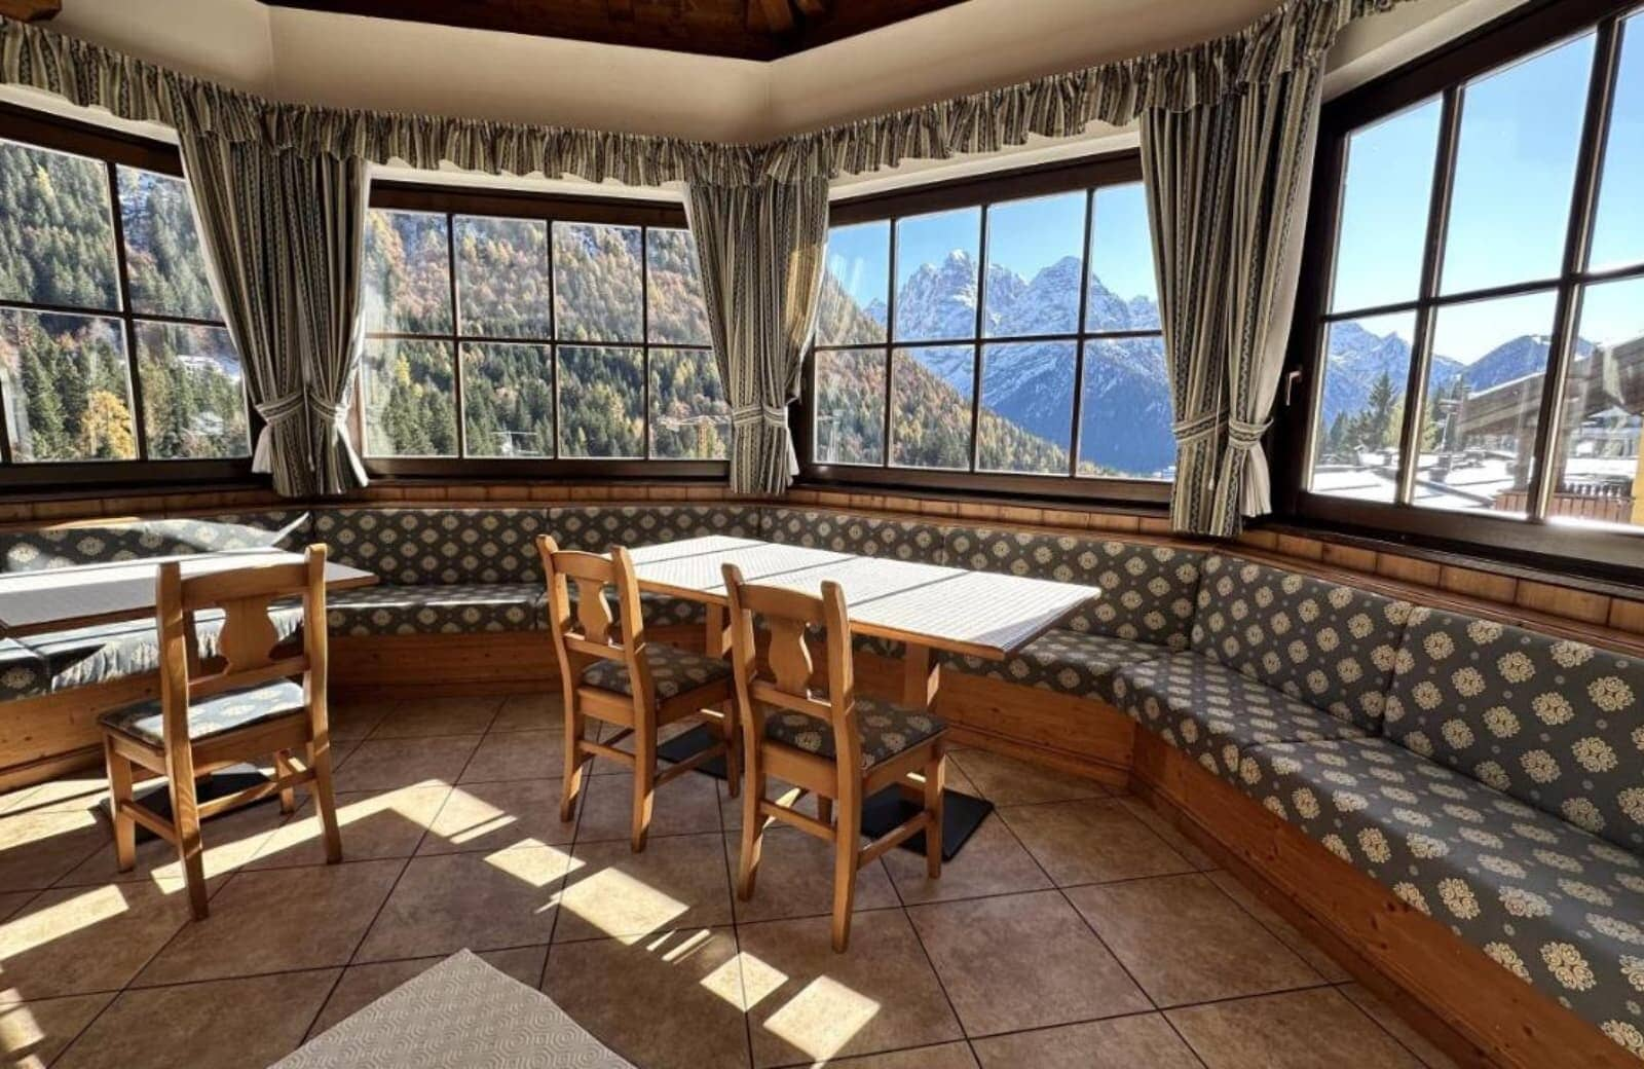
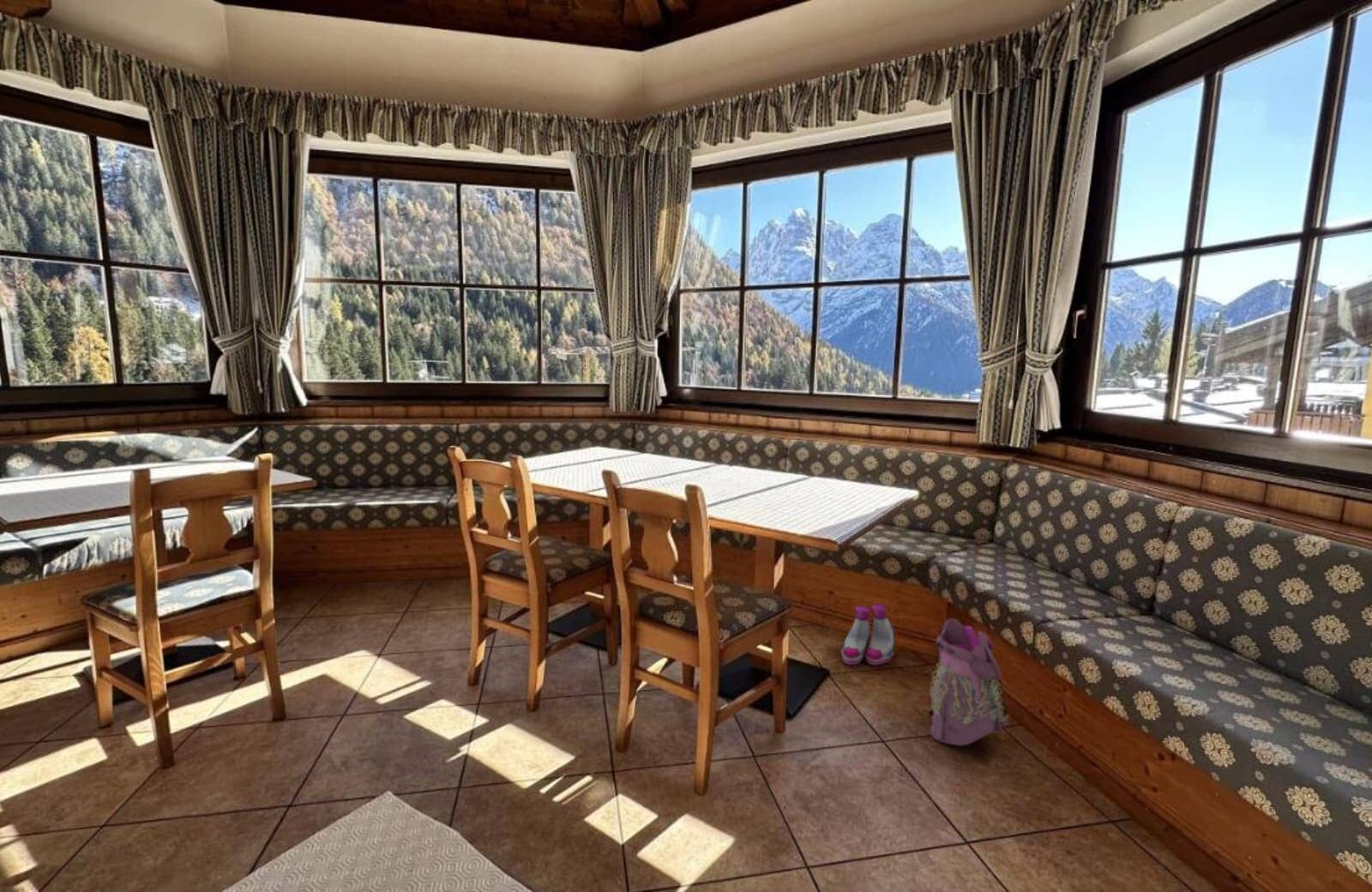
+ backpack (972, 670)
+ boots (868, 630)
